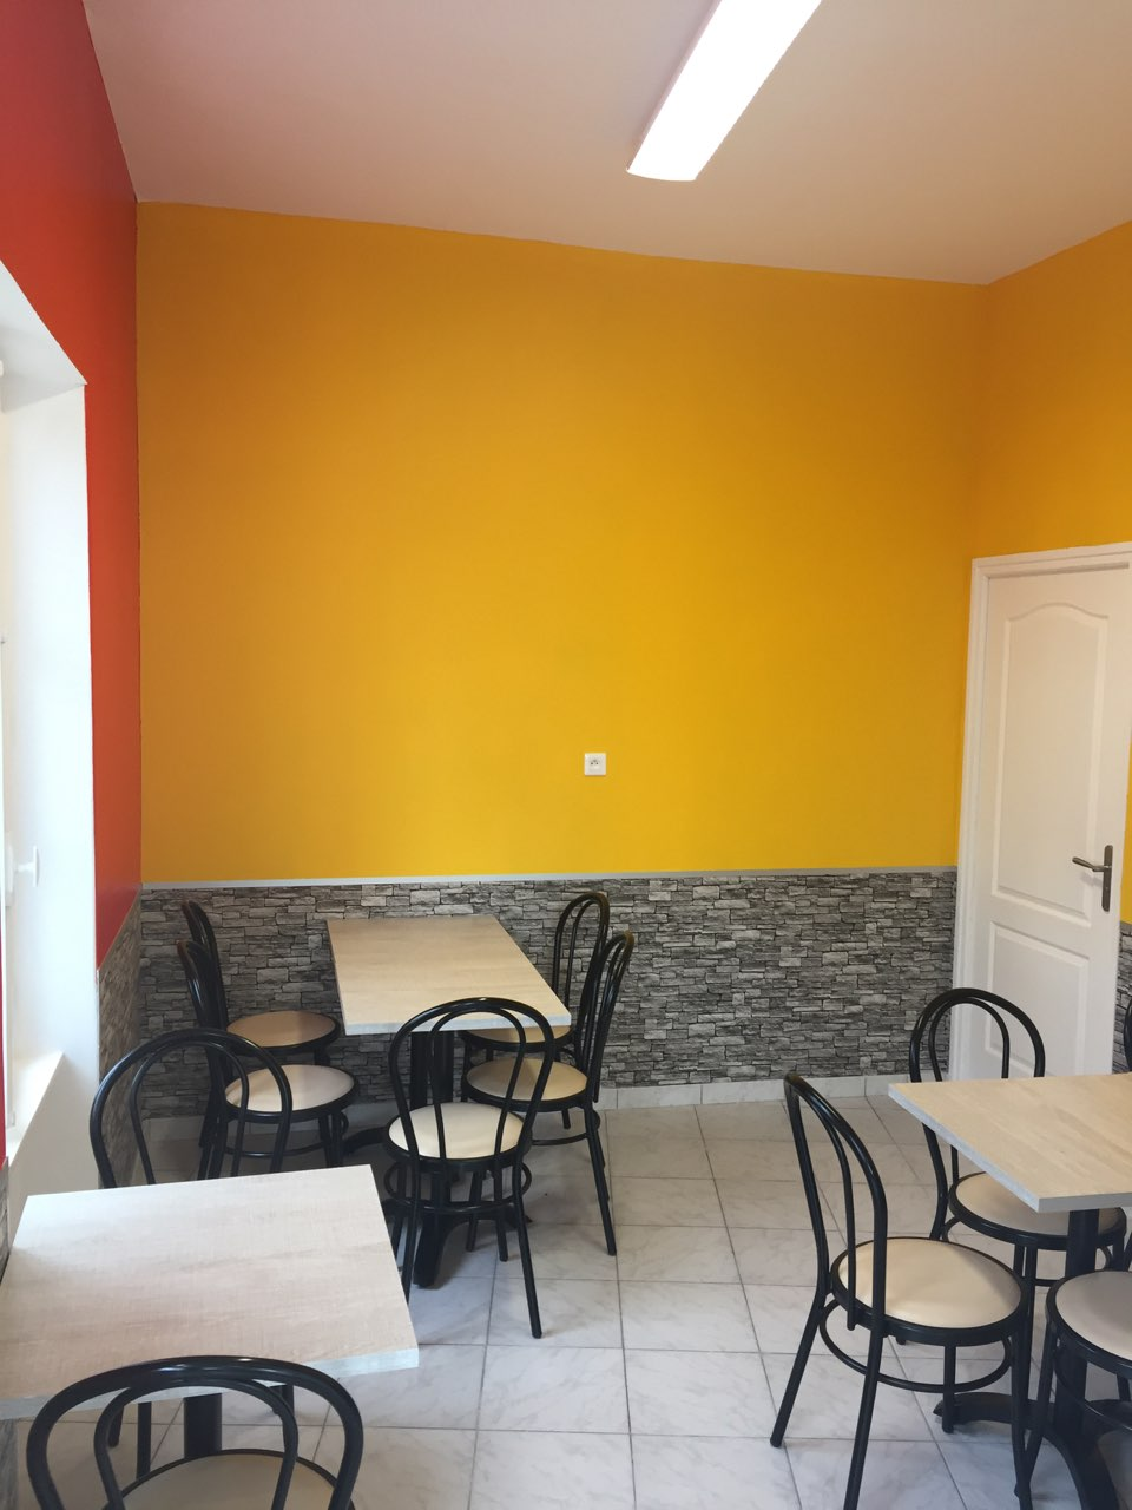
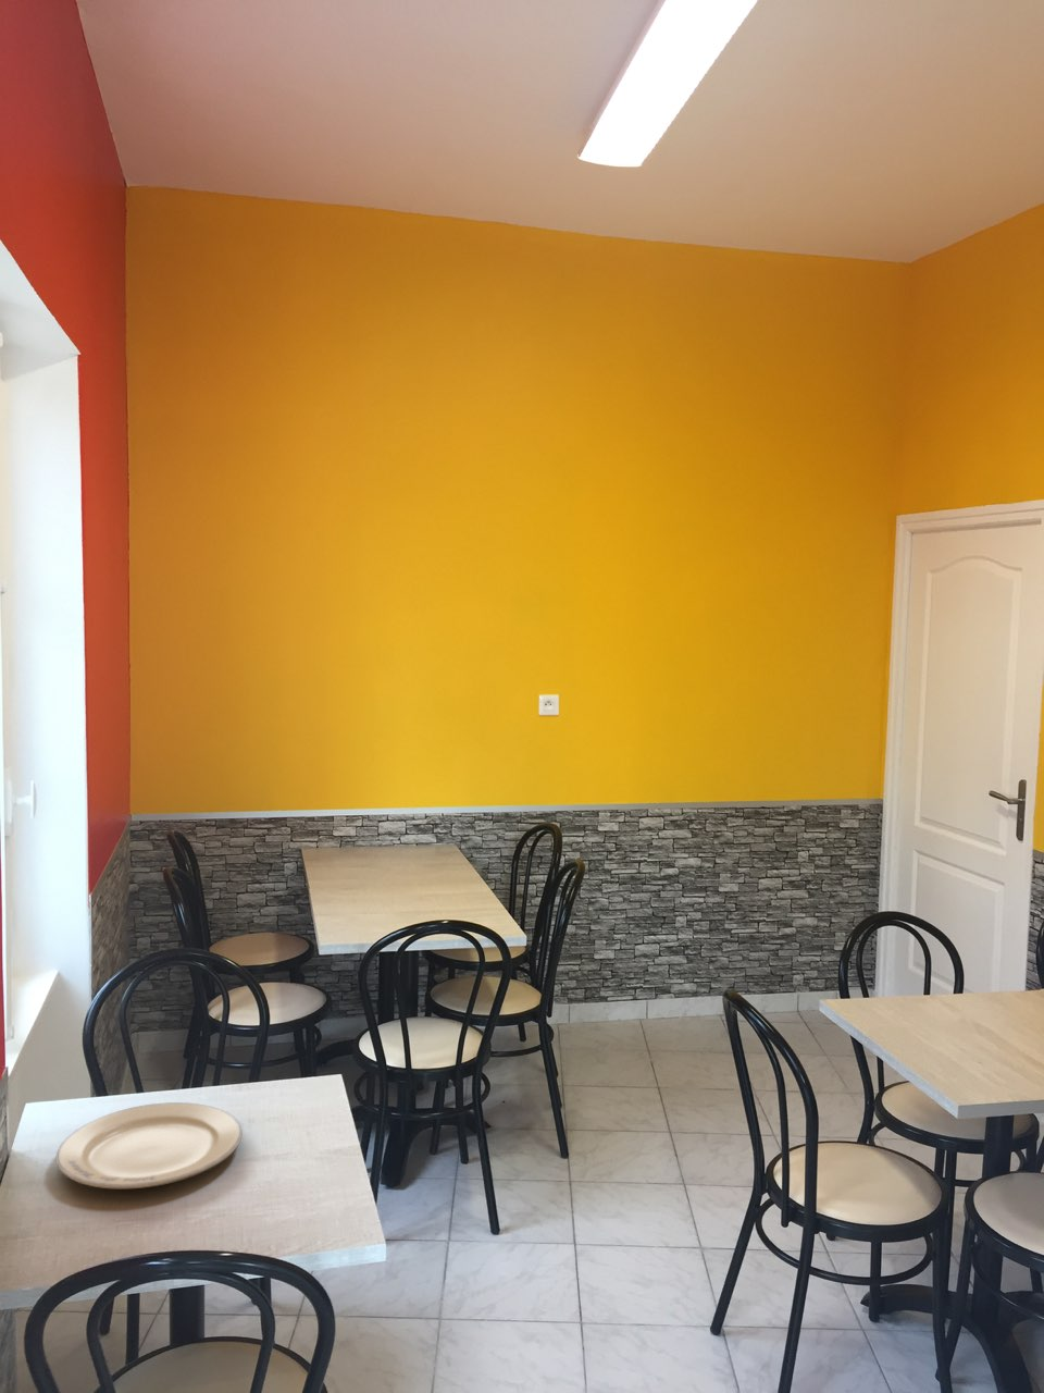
+ chinaware (151, 1147)
